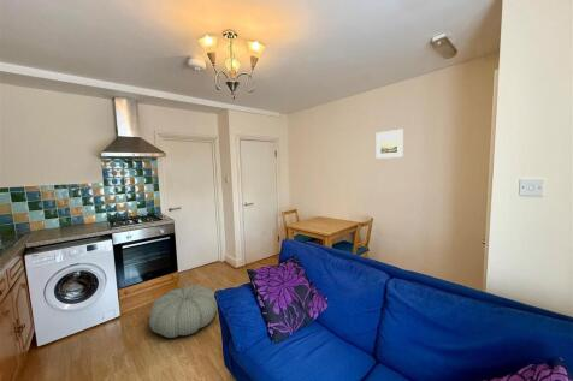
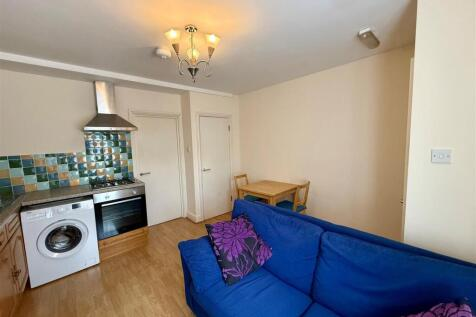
- pouf (184, 308)
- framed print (389, 144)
